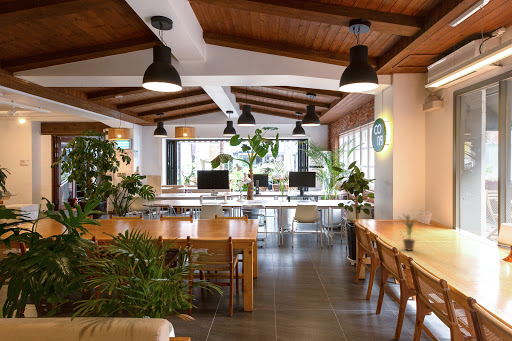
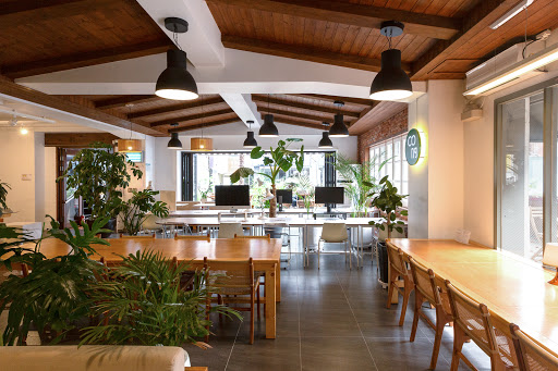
- potted plant (408, 231)
